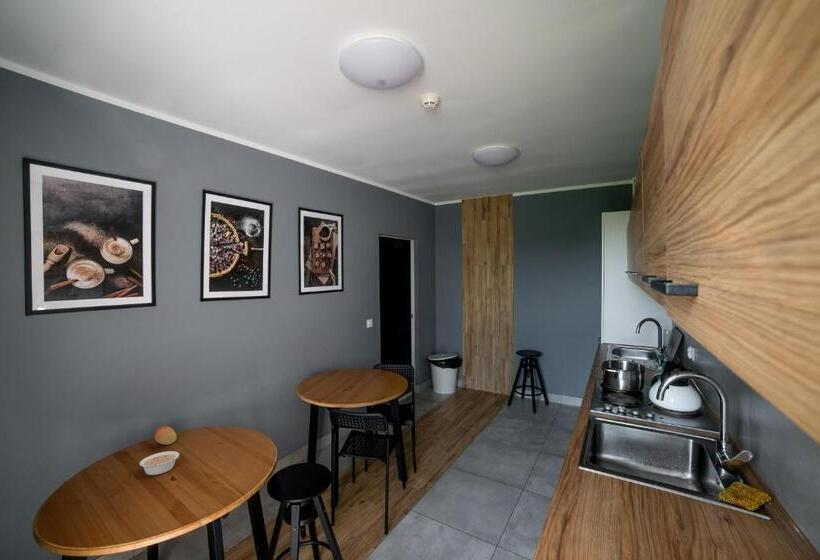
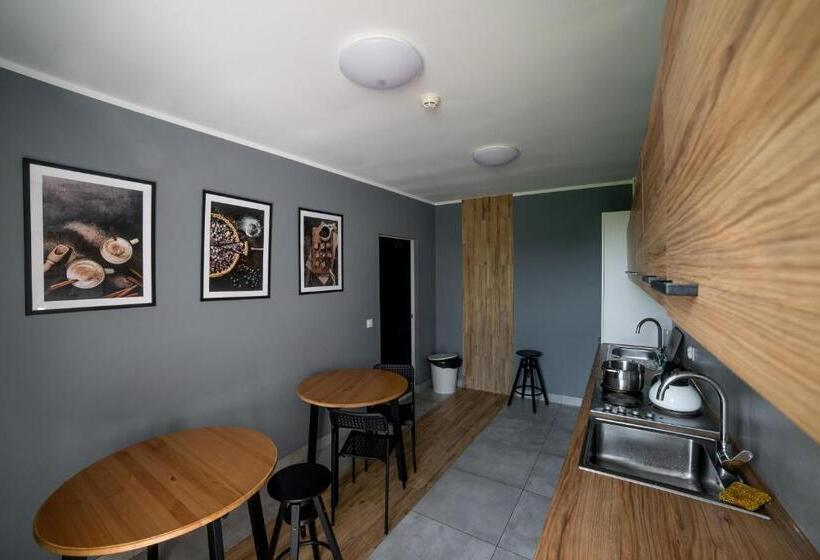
- fruit (165, 435)
- legume (161, 462)
